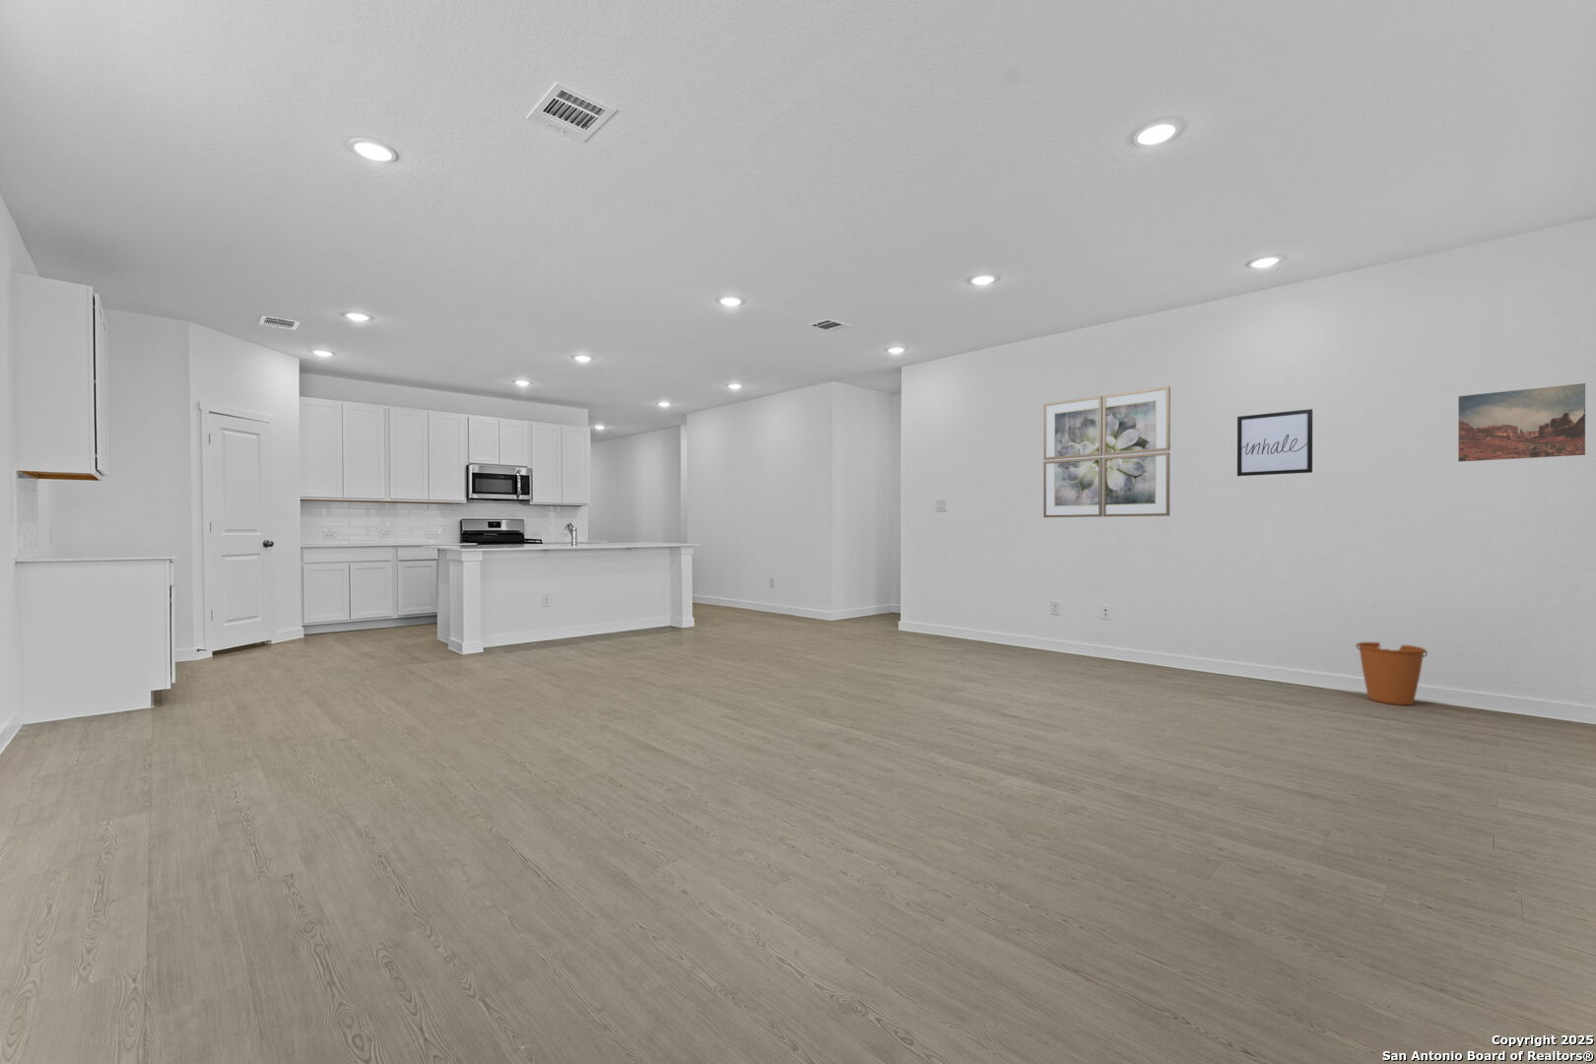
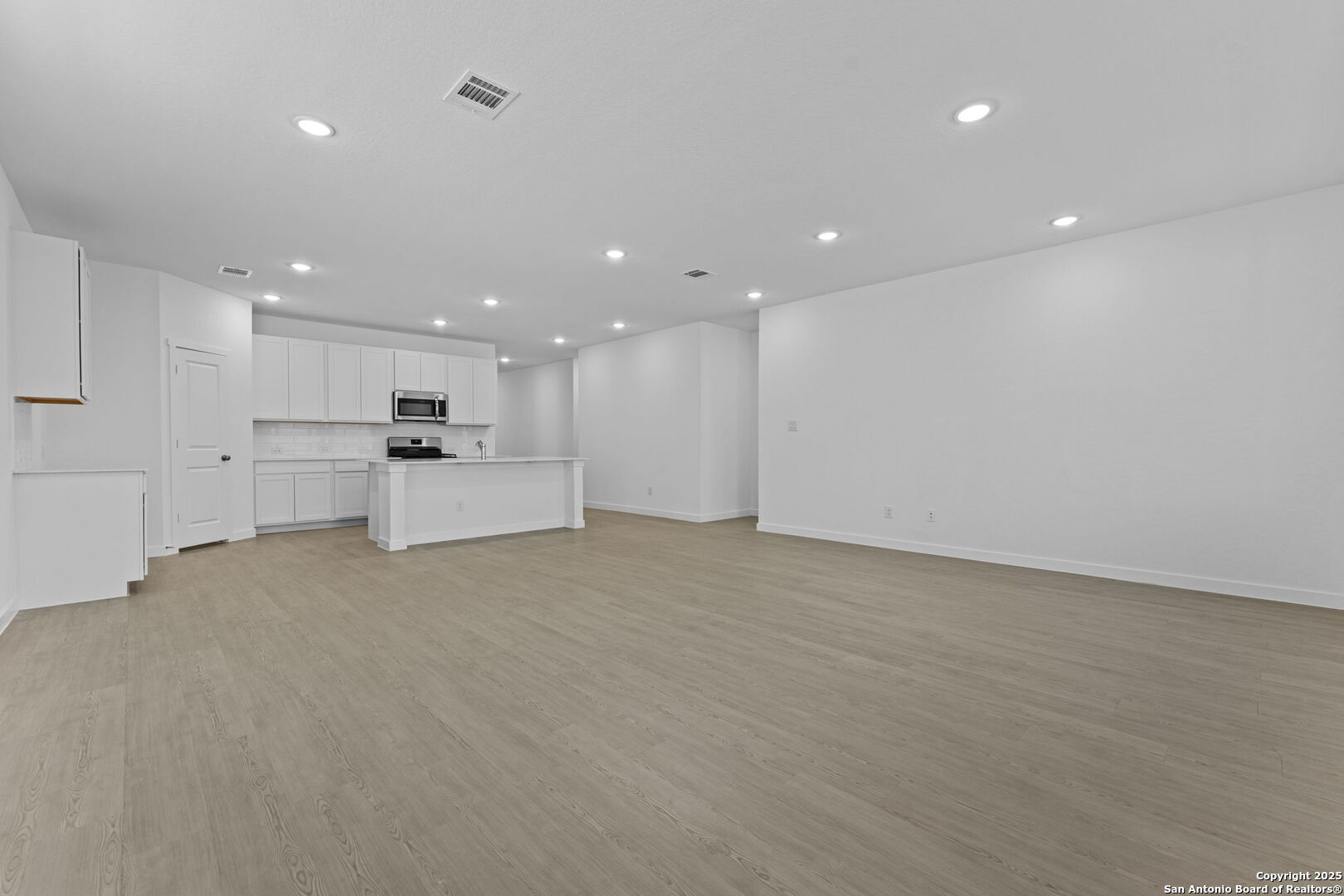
- bucket (1391, 673)
- wall art (1273, 443)
- wall art (1102, 455)
- wall art (1518, 424)
